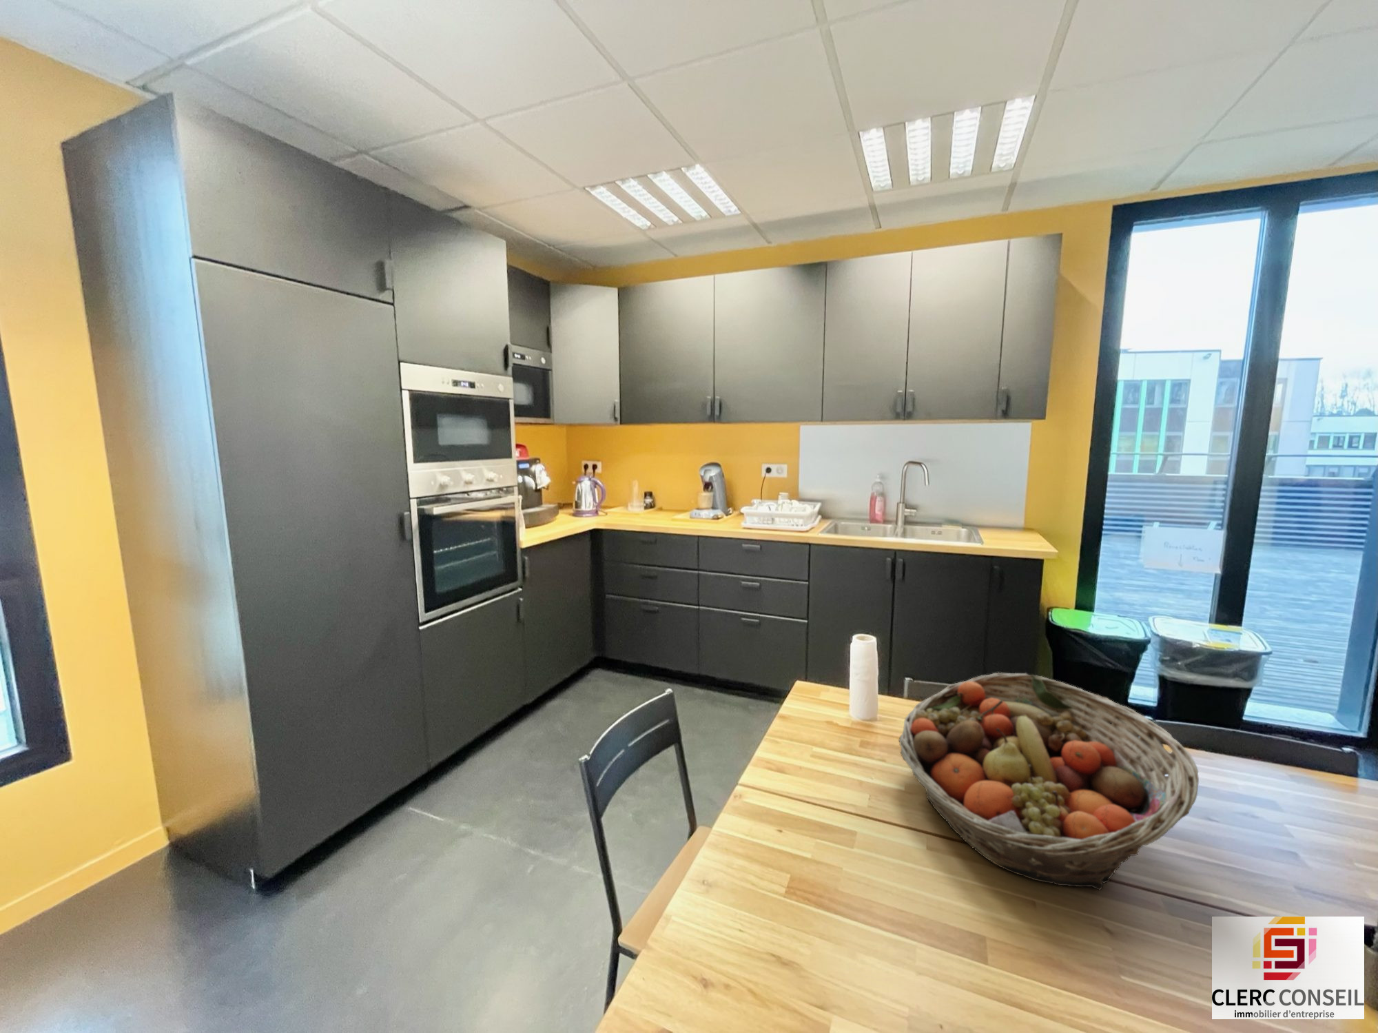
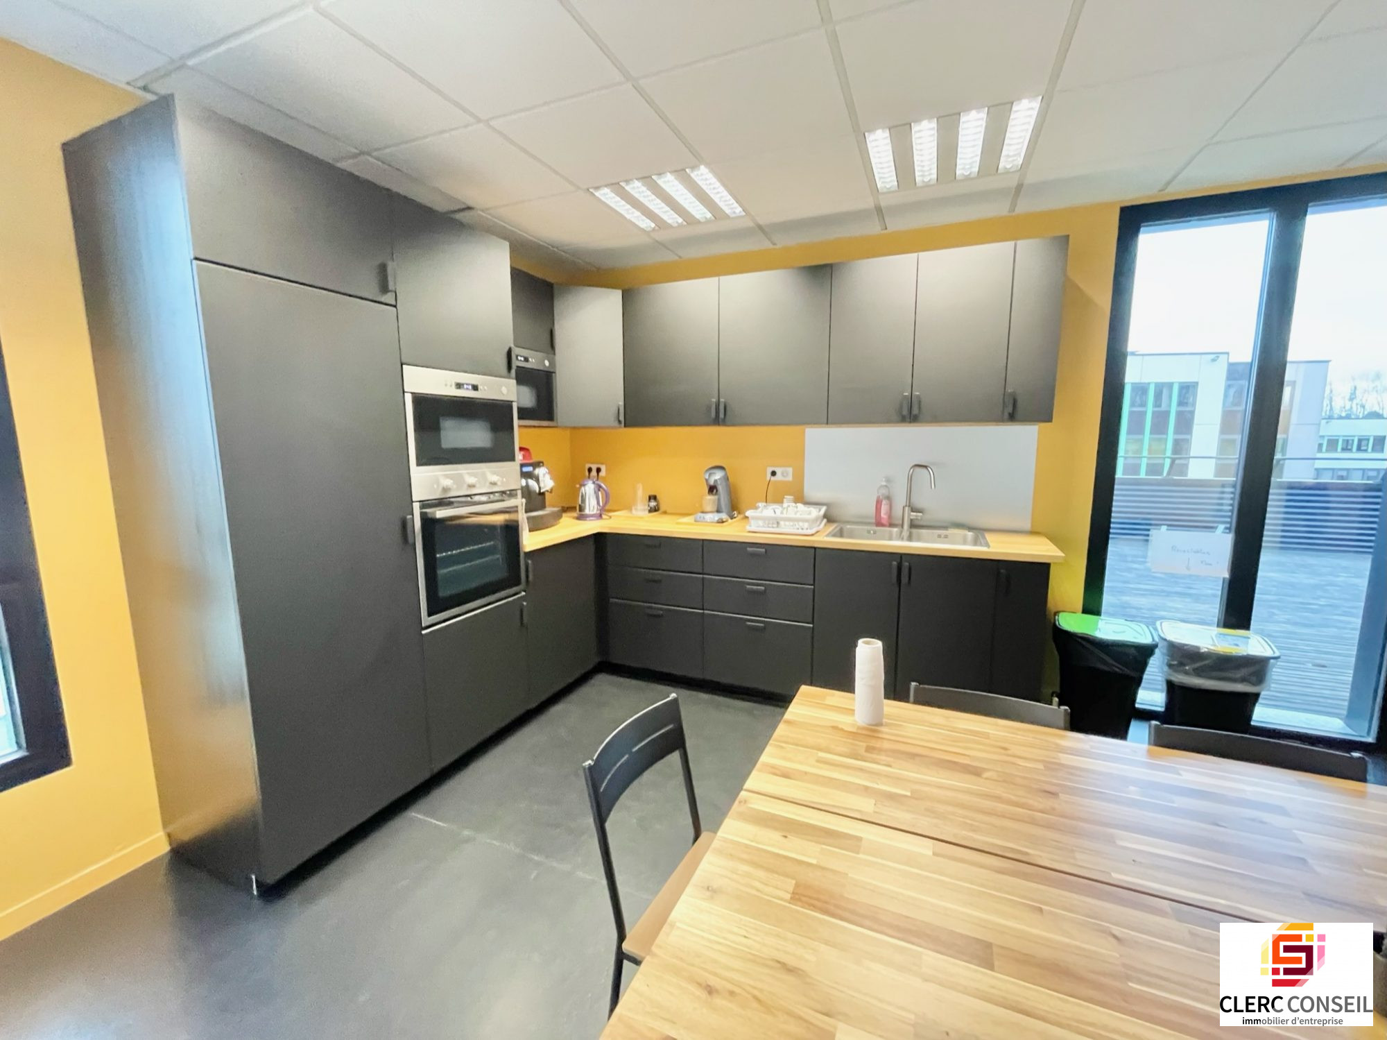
- fruit basket (1025, 764)
